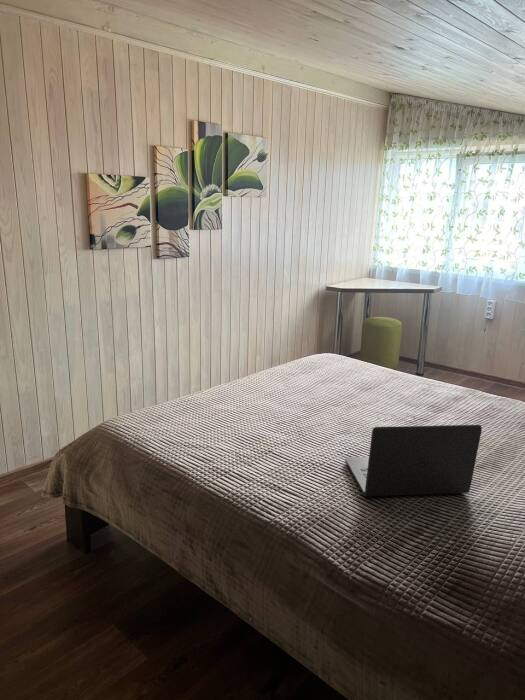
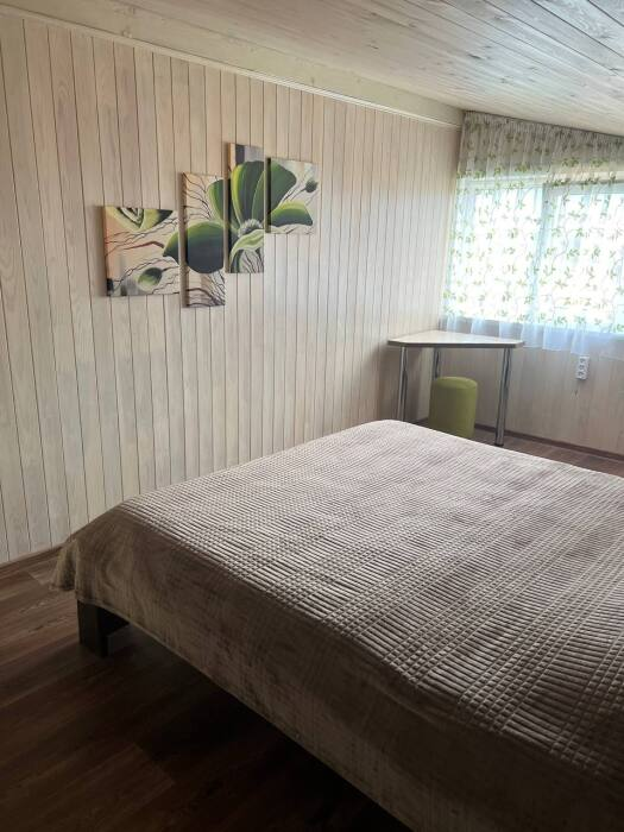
- laptop (408, 444)
